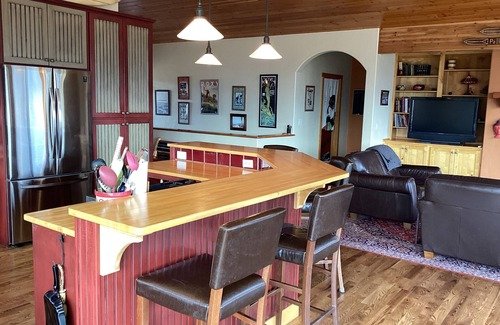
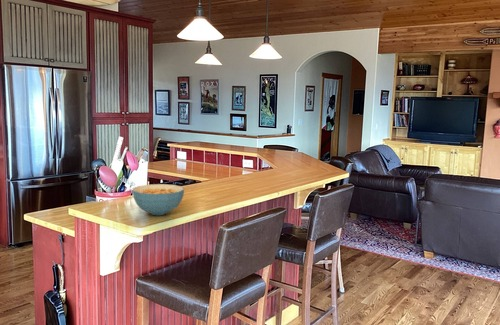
+ cereal bowl (158, 201)
